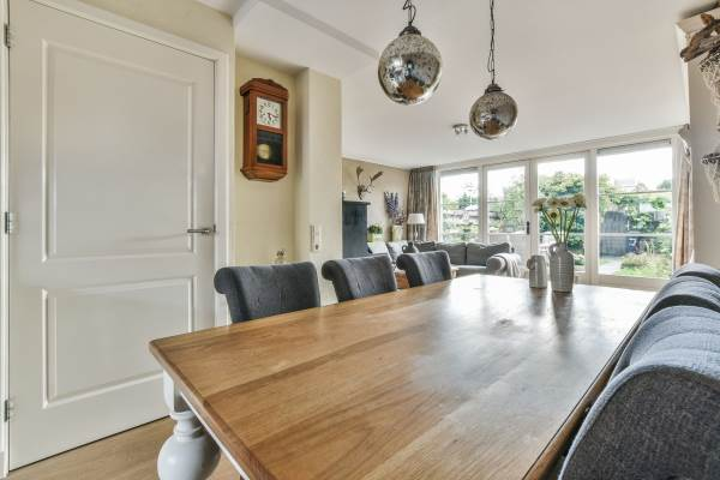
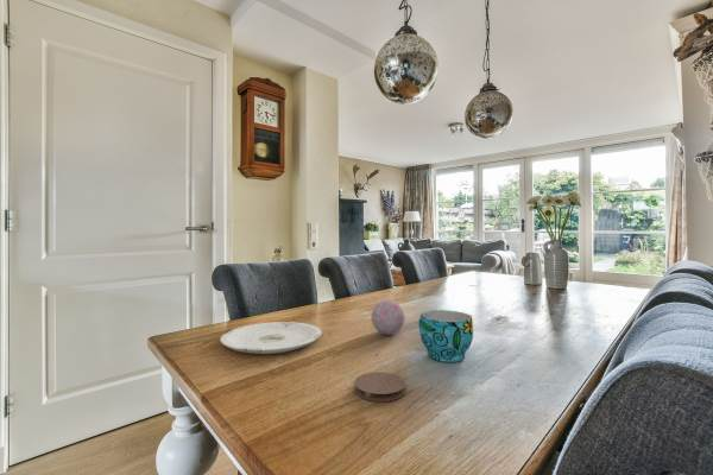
+ coaster (379, 385)
+ cup (442, 335)
+ decorative ball (387, 317)
+ plate (272, 337)
